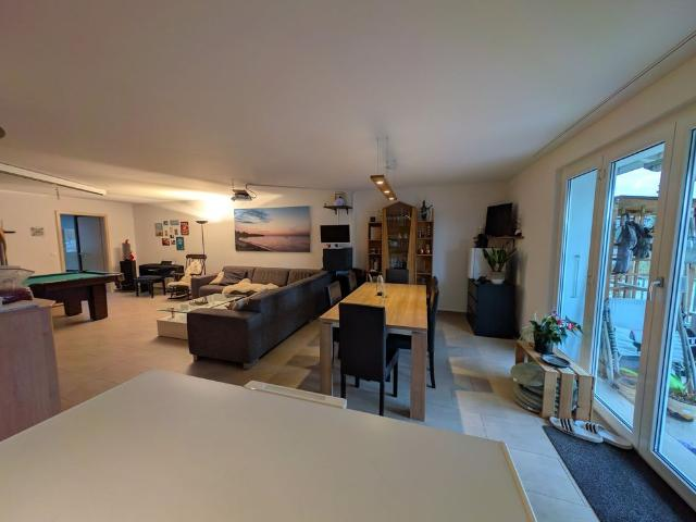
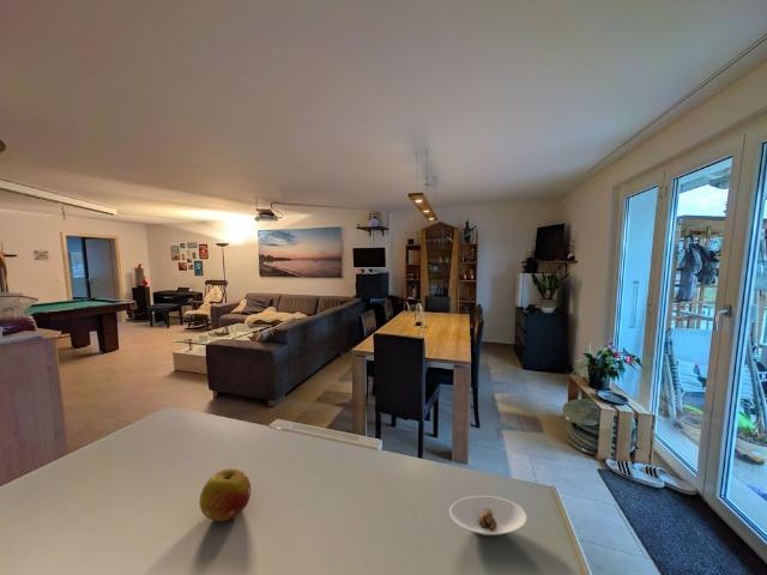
+ saucer (487, 518)
+ fruit (225, 494)
